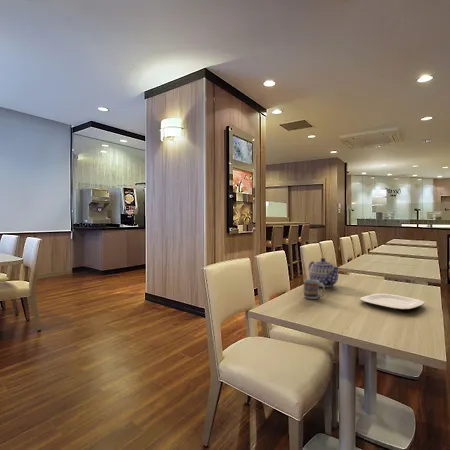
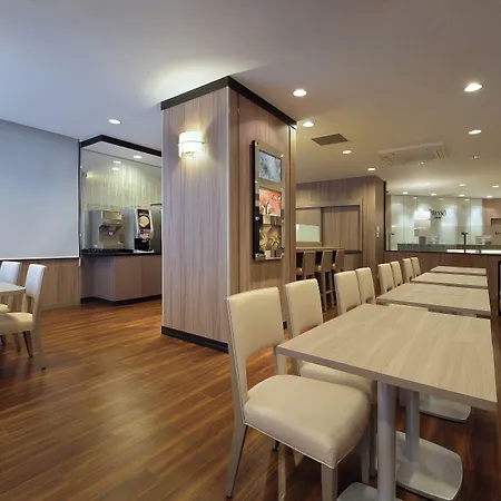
- cup (314, 289)
- teapot (323, 271)
- plate (391, 301)
